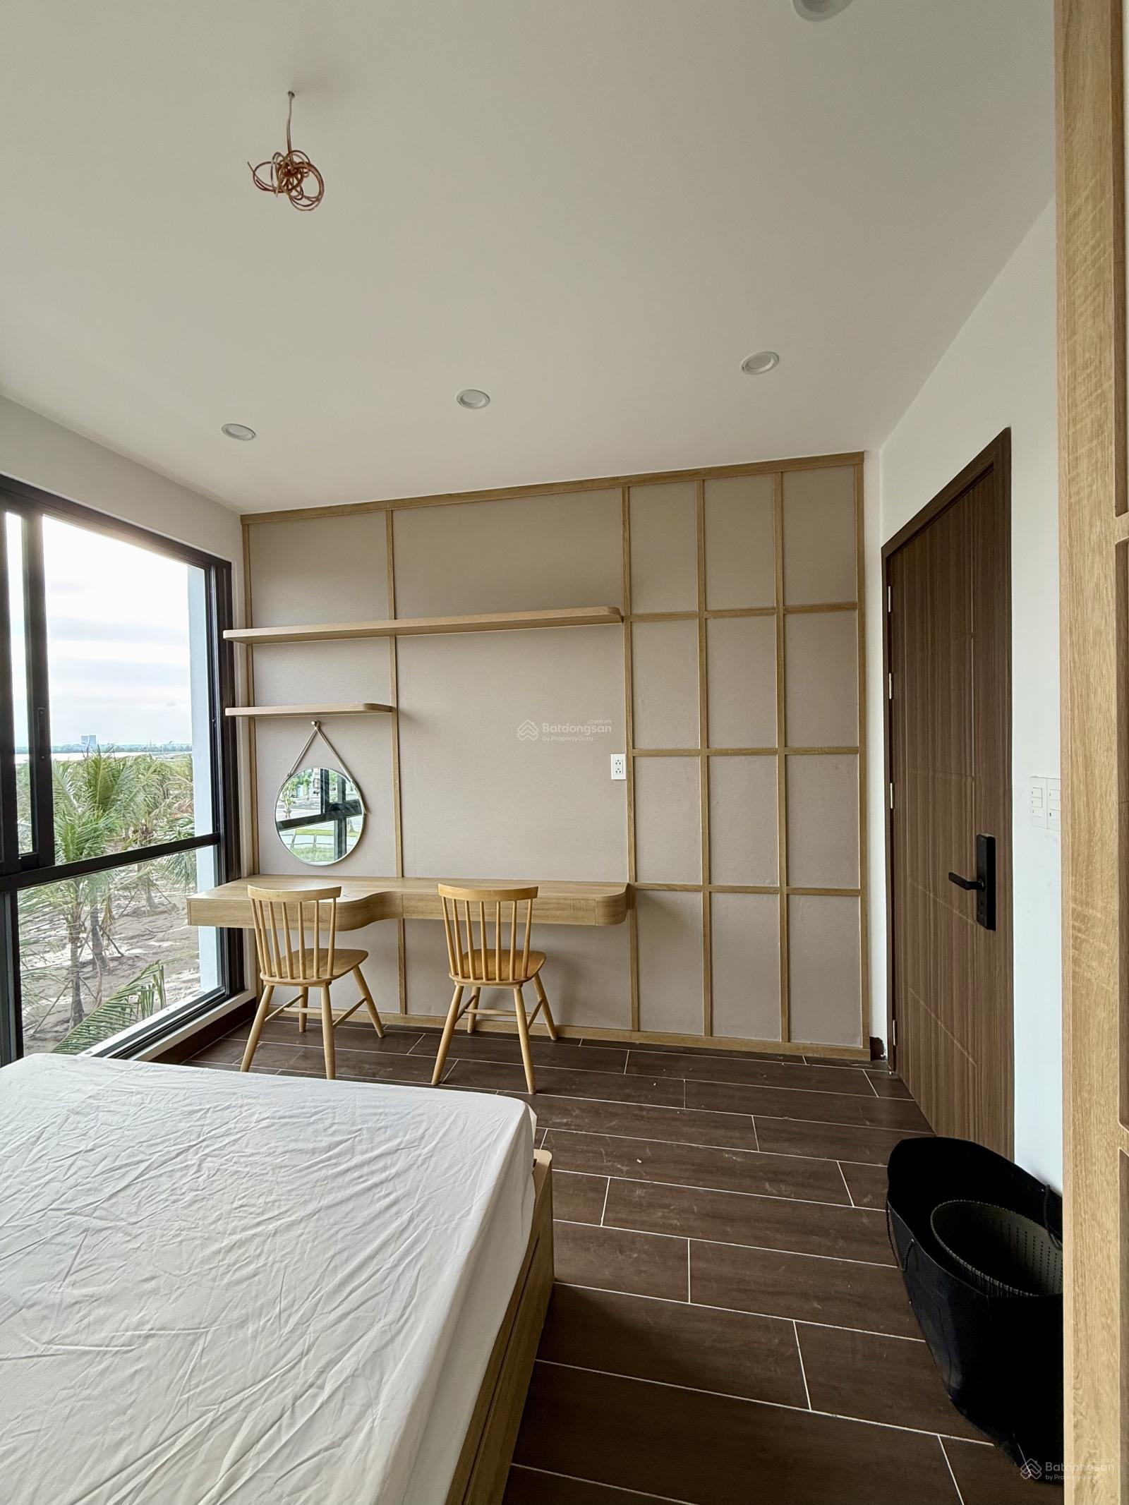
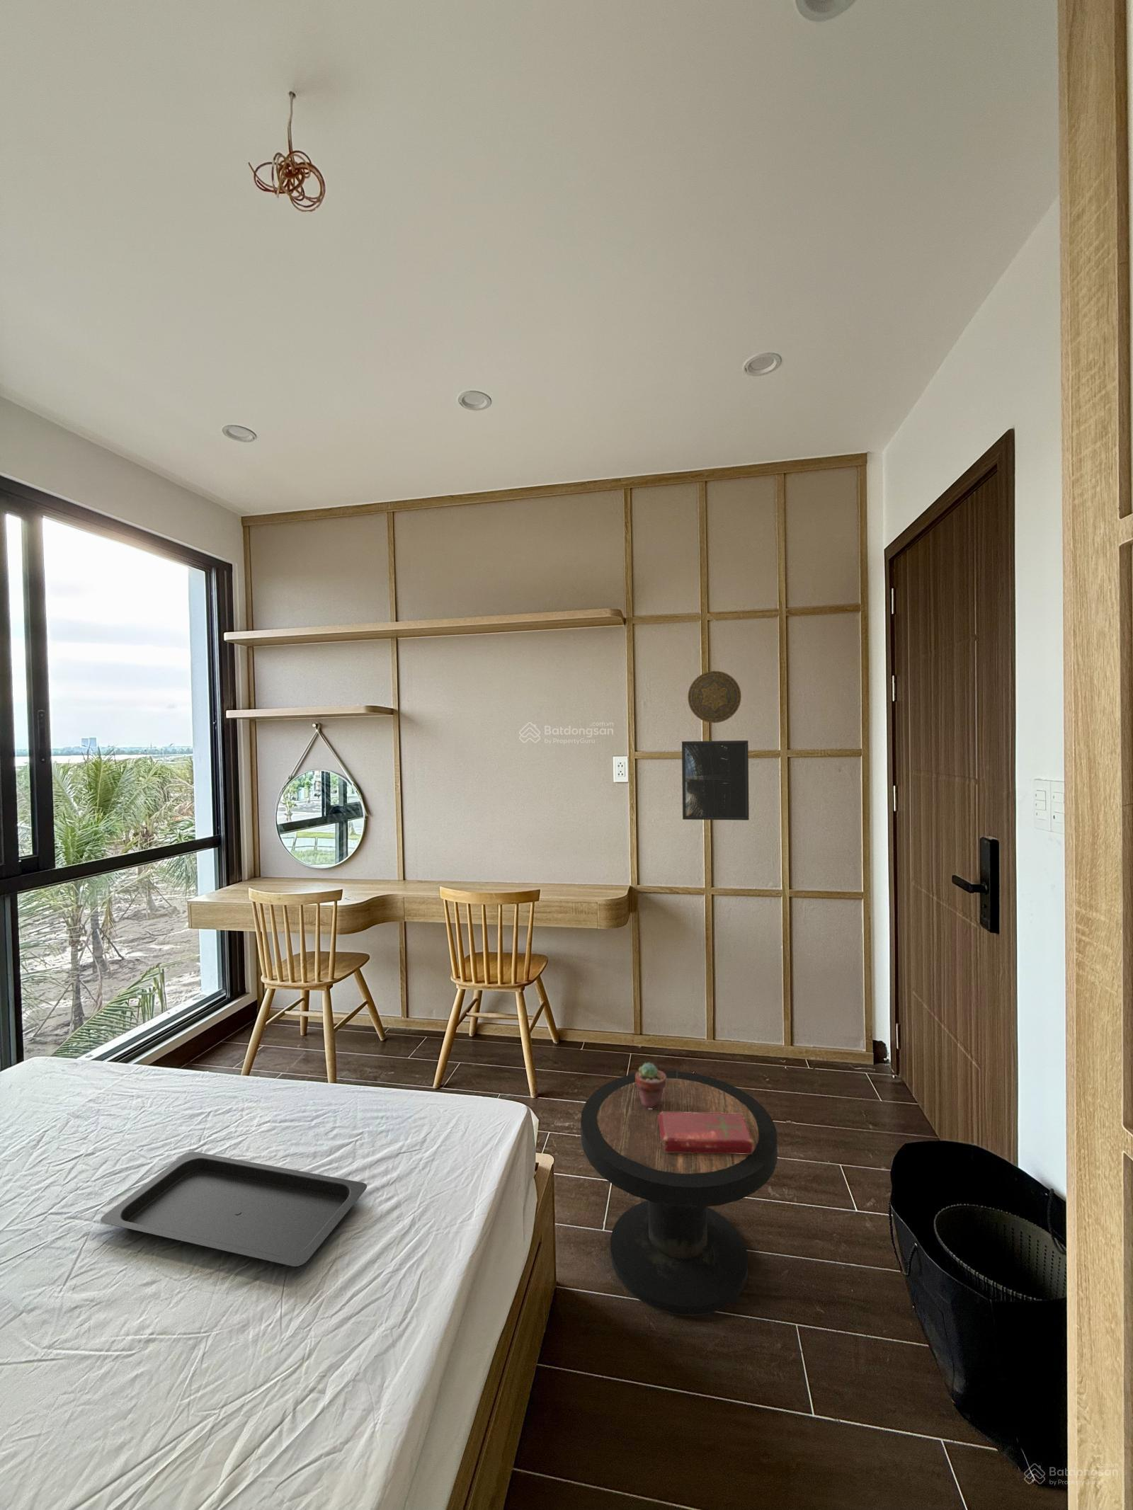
+ decorative plate (714, 696)
+ serving tray (238, 1207)
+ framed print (714, 781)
+ side table (677, 1188)
+ book (703, 1132)
+ potted succulent (650, 1083)
